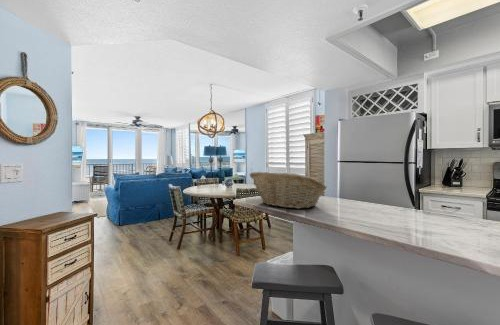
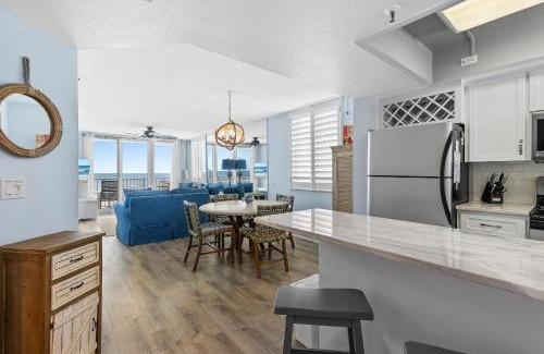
- fruit basket (286, 187)
